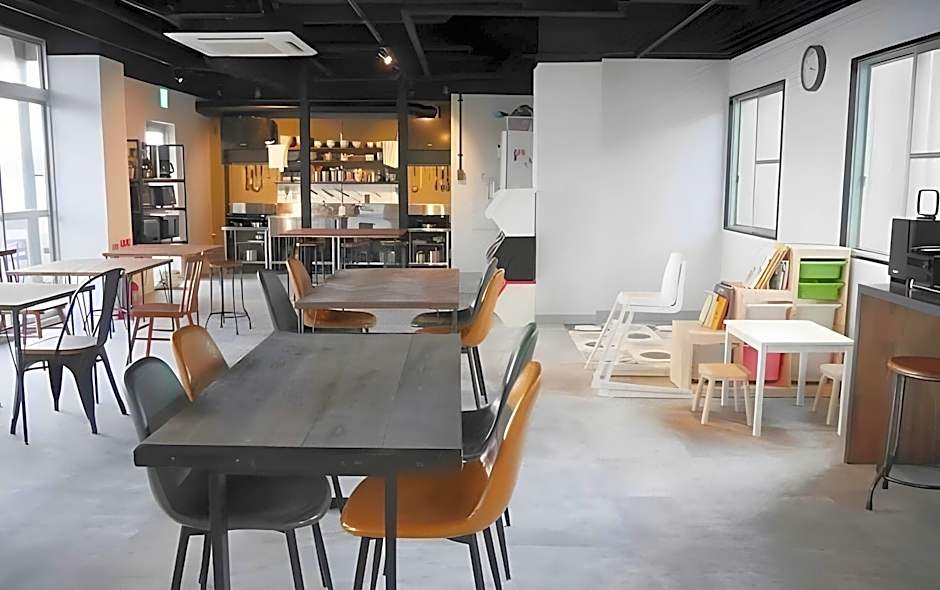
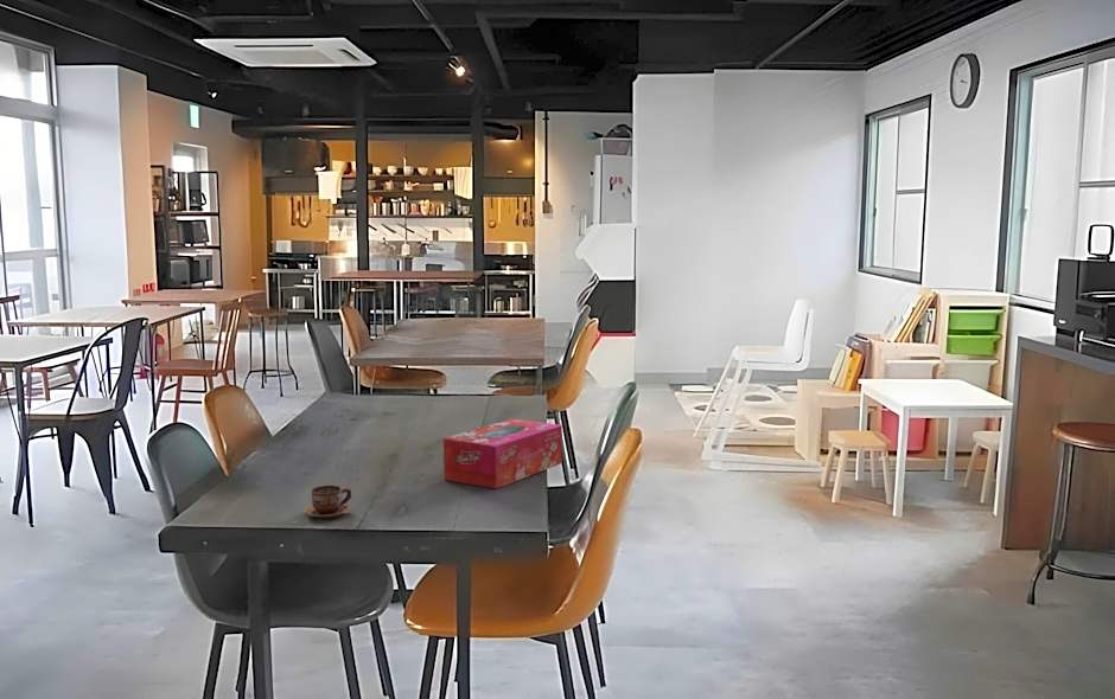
+ tissue box (504, 451)
+ cup (329, 500)
